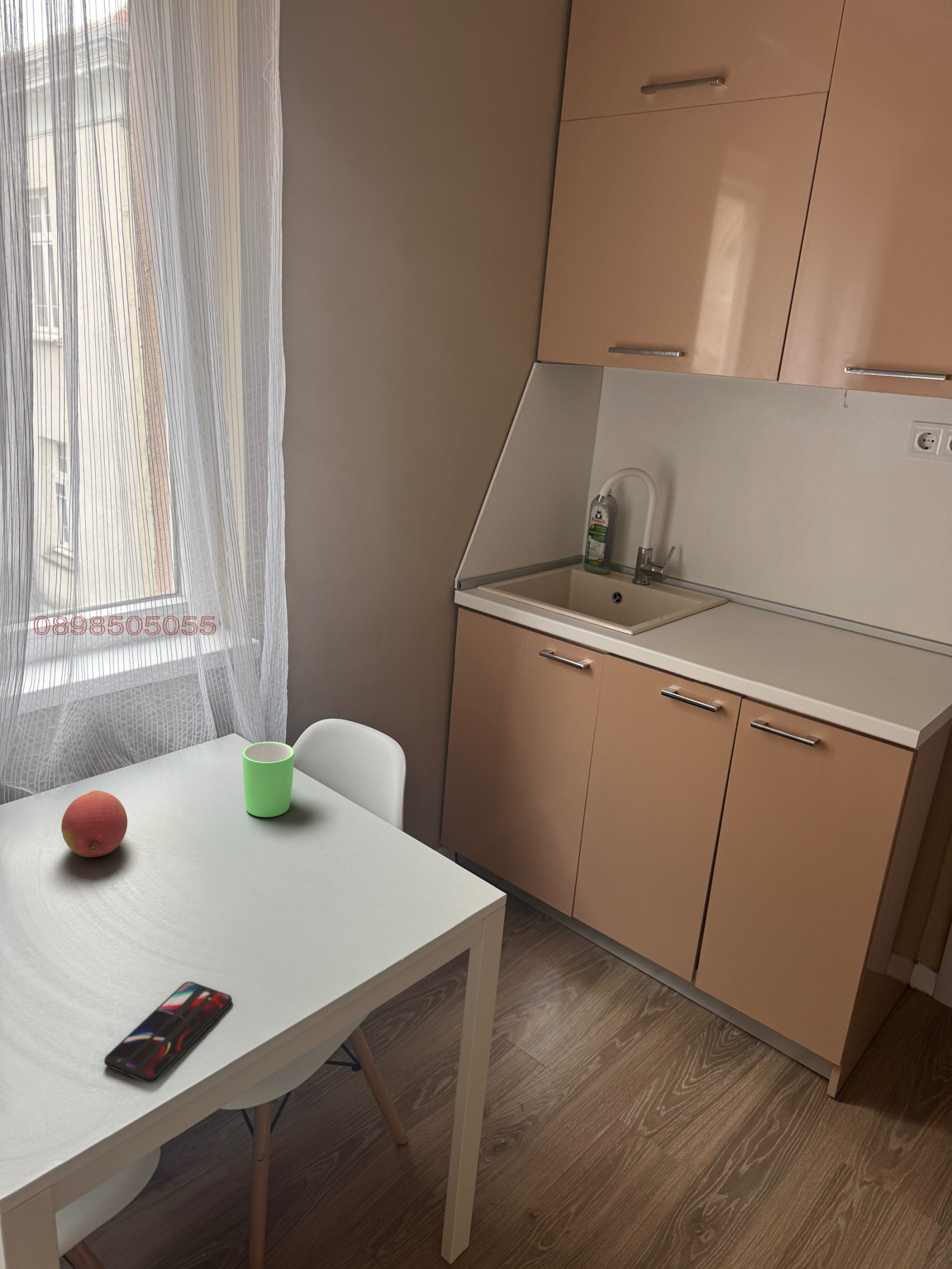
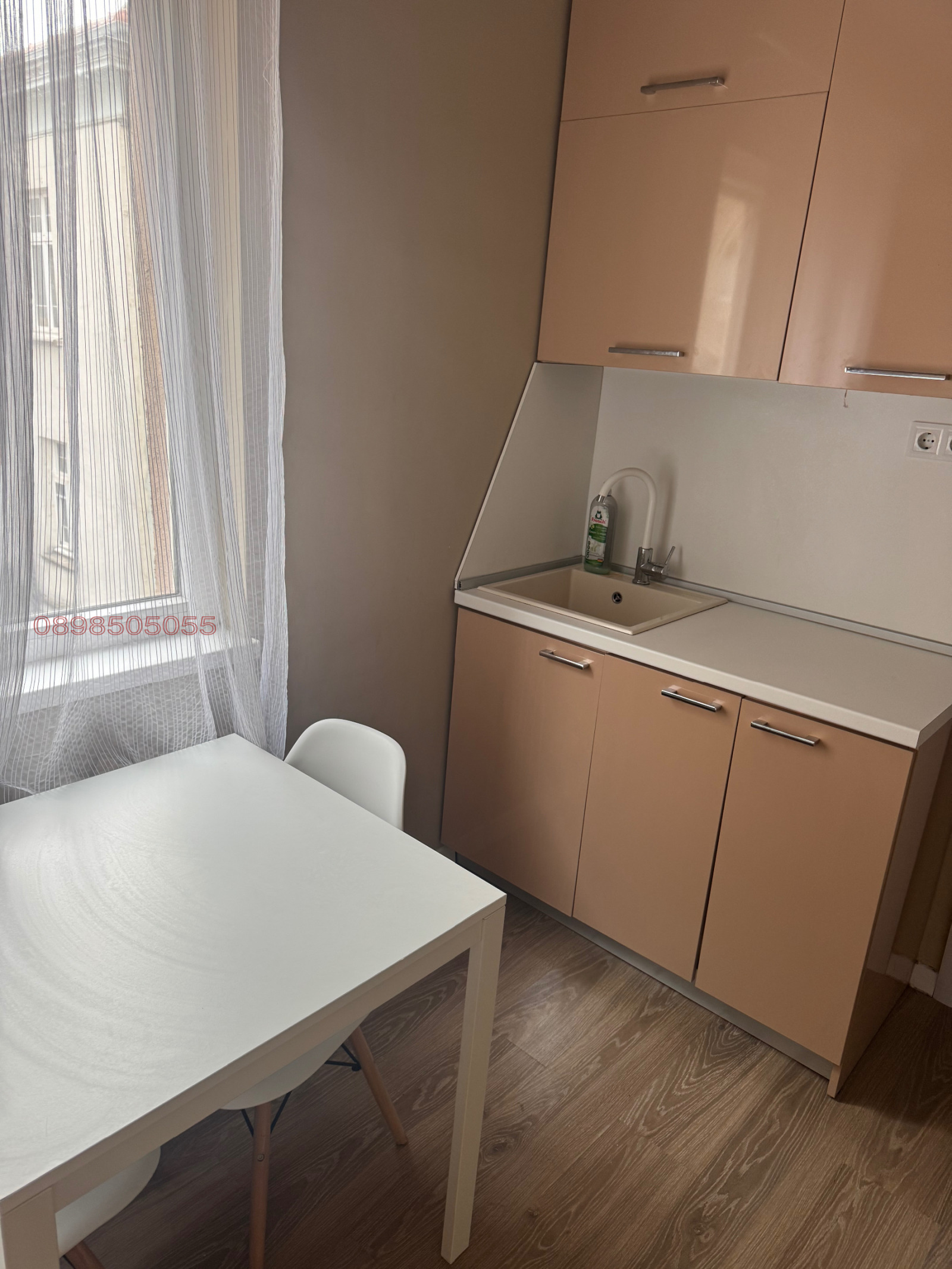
- mug (268, 775)
- fruit (95, 823)
- smartphone (171, 1029)
